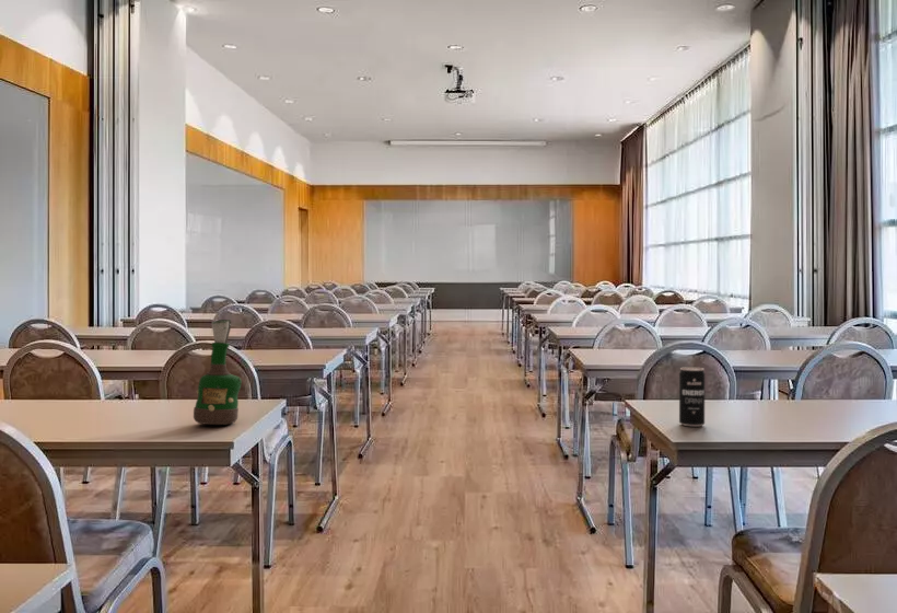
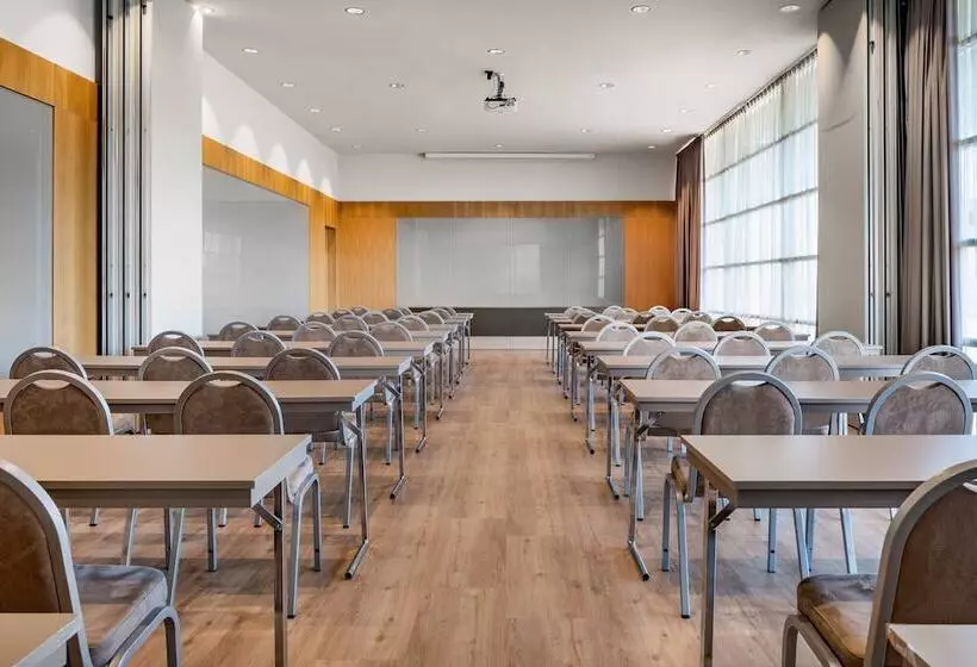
- grog bottle (218, 371)
- beverage can (691, 396)
